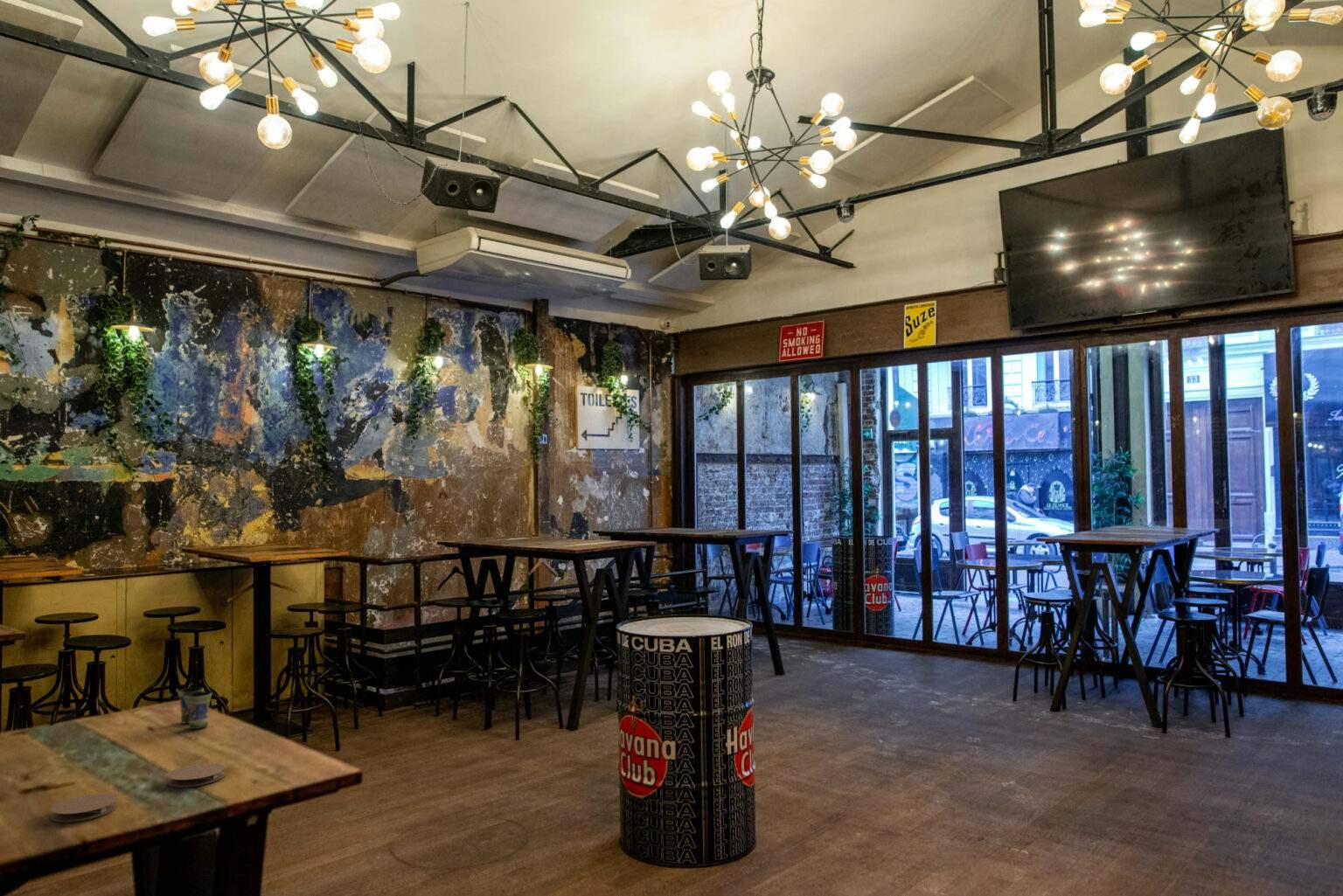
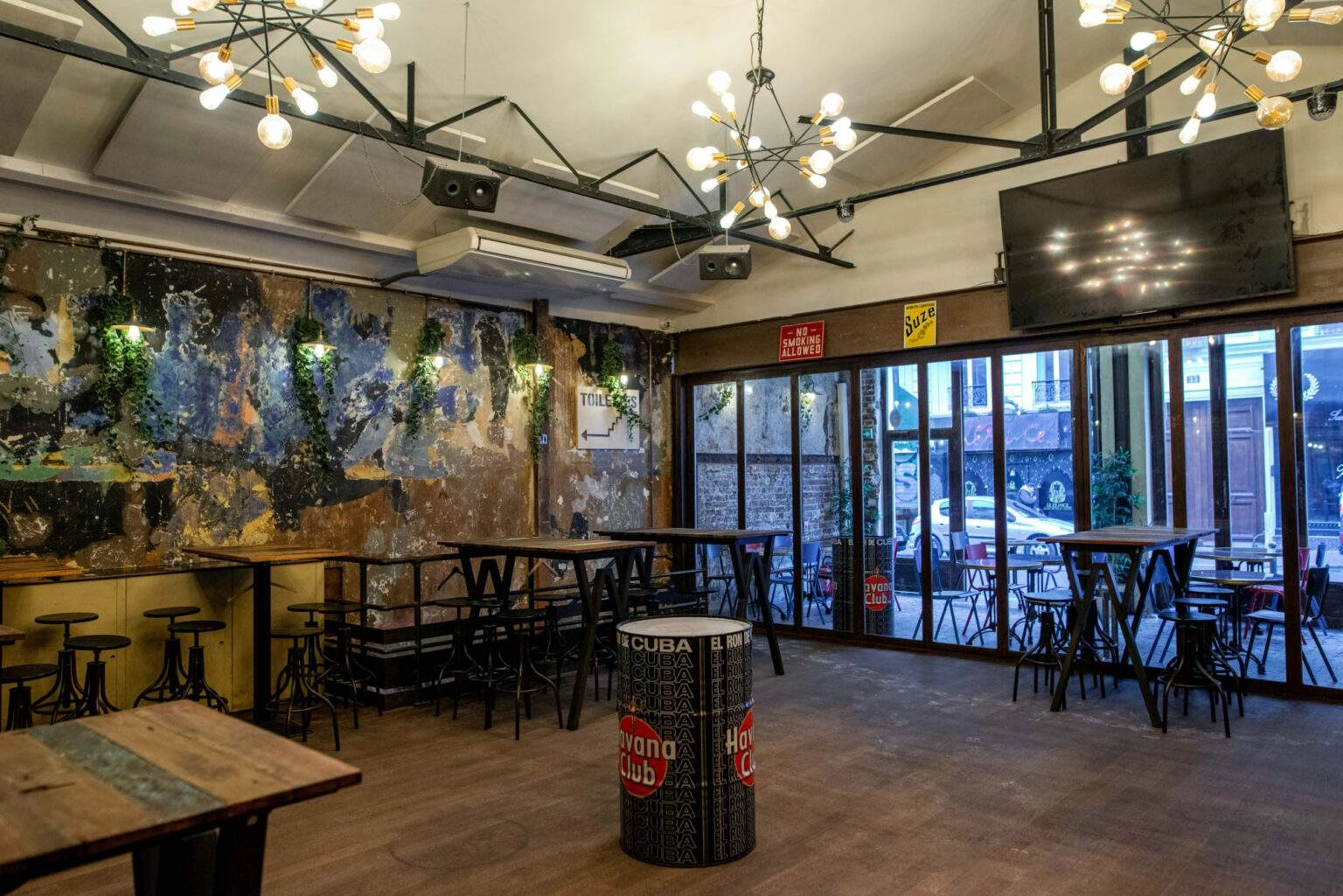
- coaster (84, 807)
- coaster (196, 774)
- cup (194, 707)
